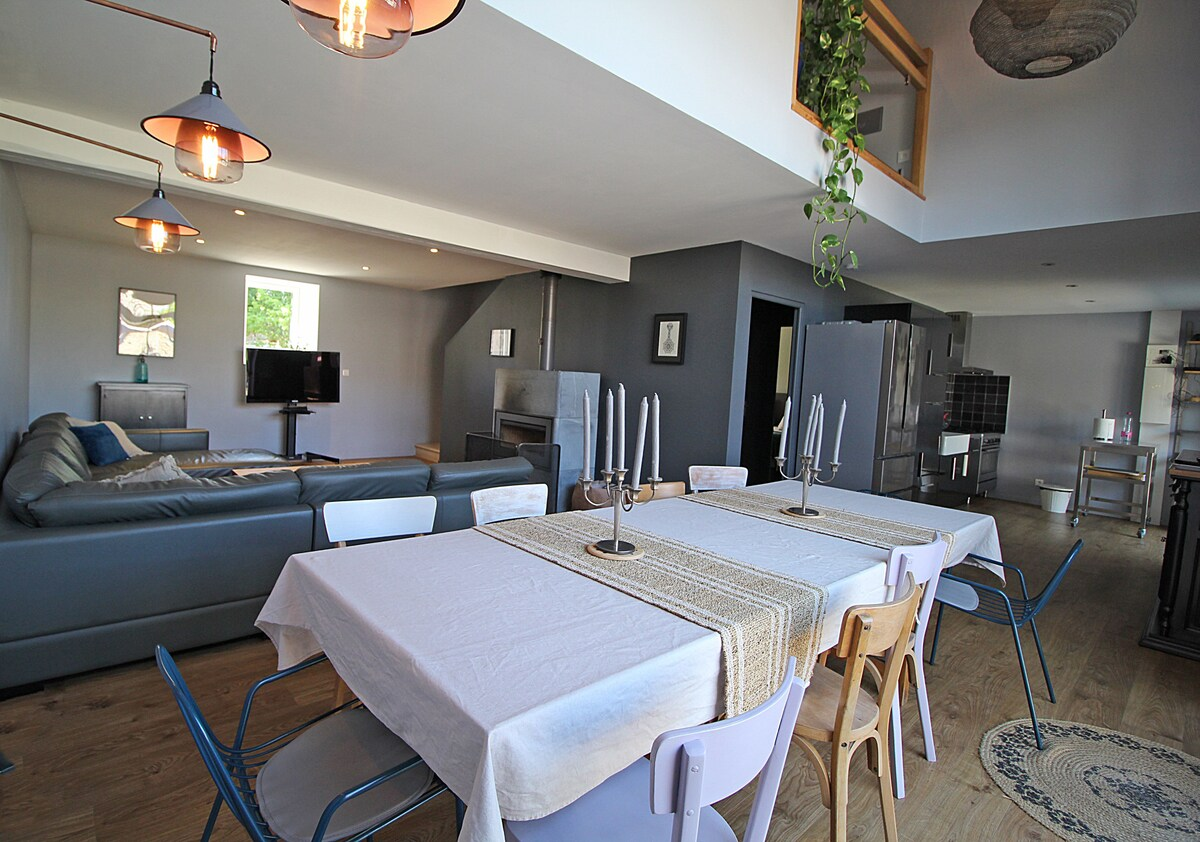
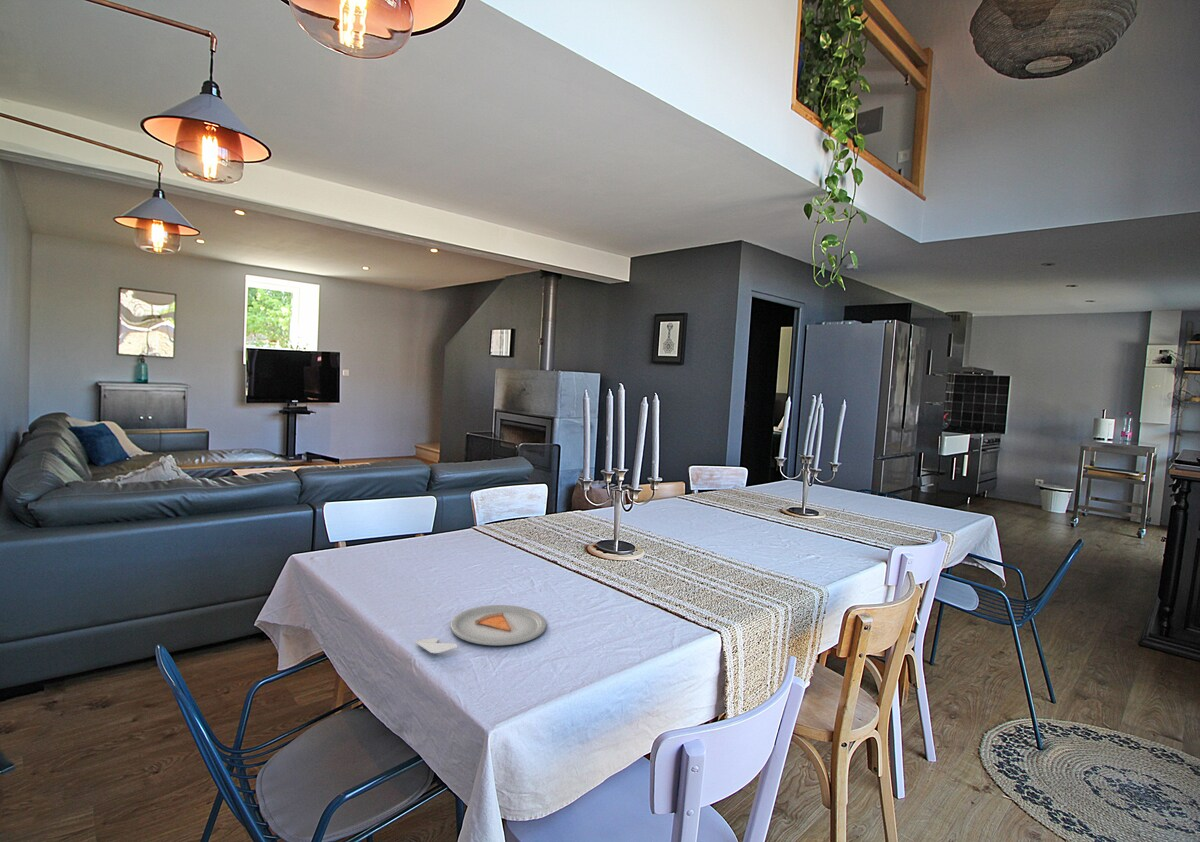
+ dinner plate (483, 627)
